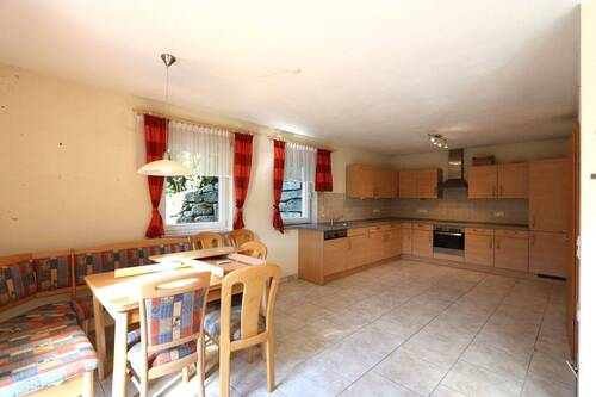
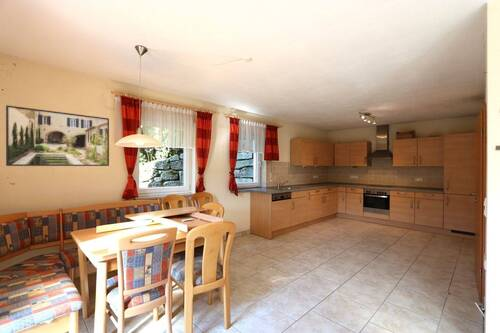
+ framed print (63, 139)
